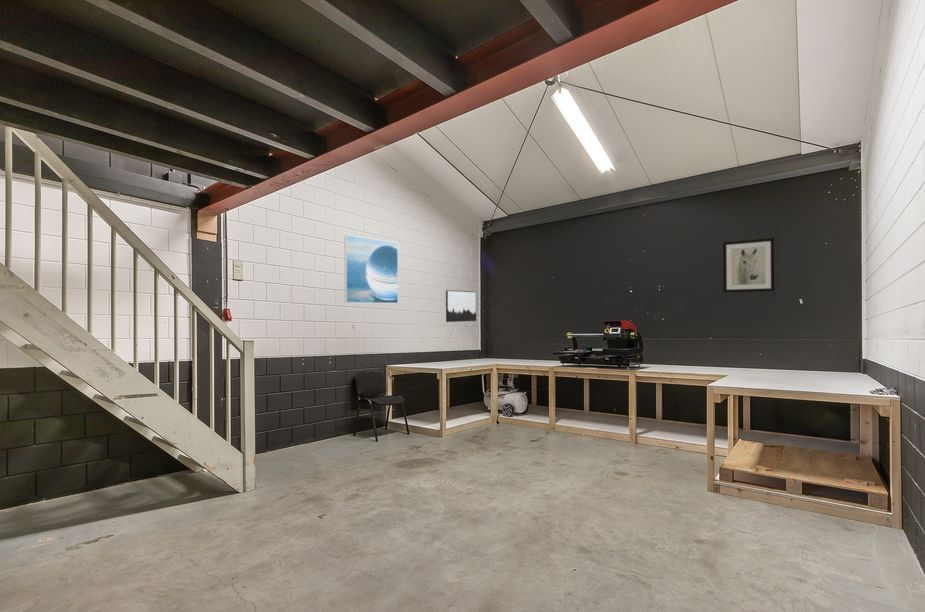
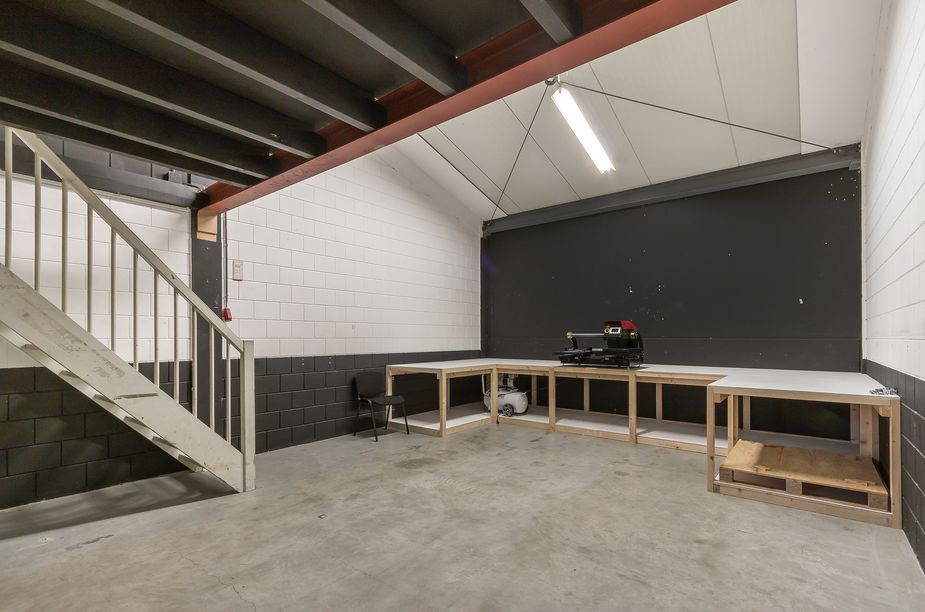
- wall art (748, 266)
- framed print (372, 271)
- wall art (461, 306)
